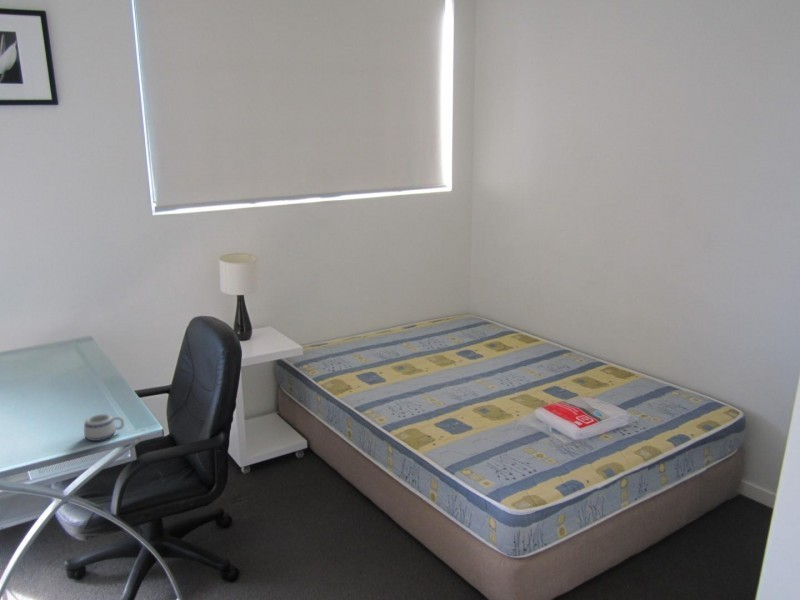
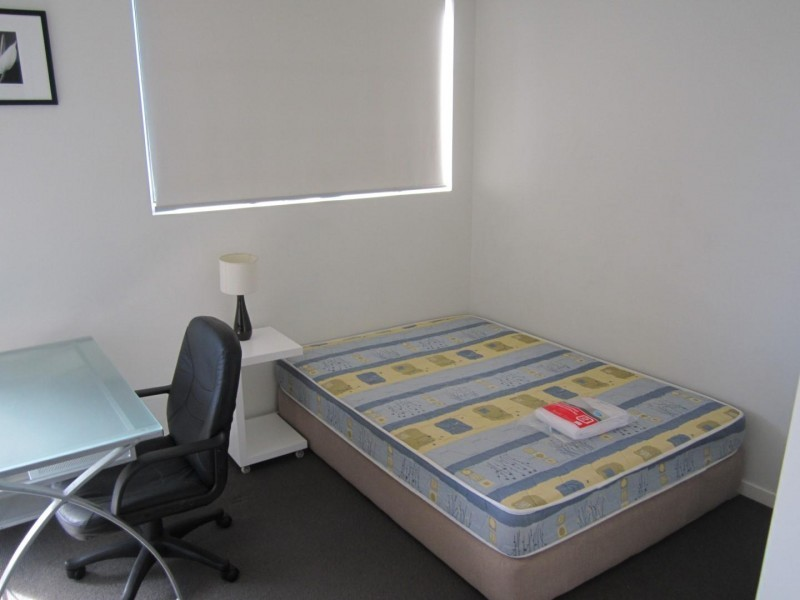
- mug (104, 426)
